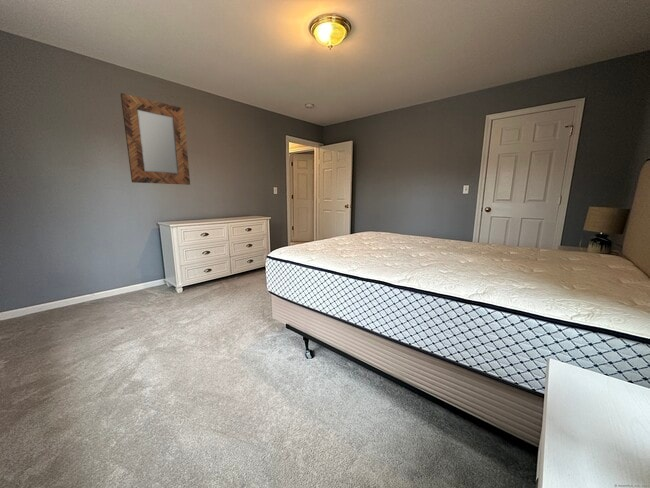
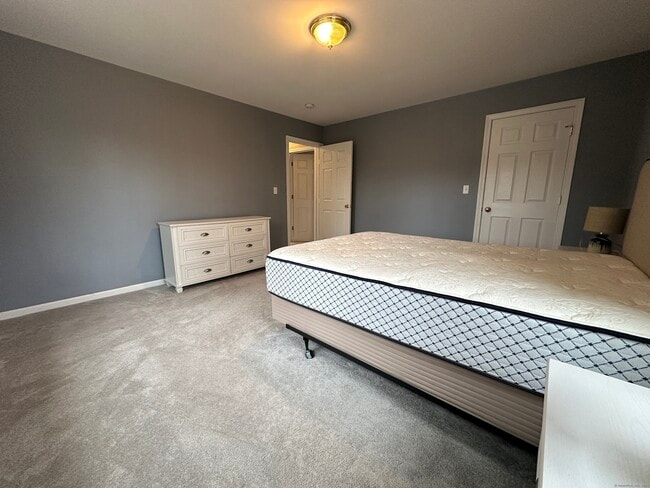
- home mirror (158, 143)
